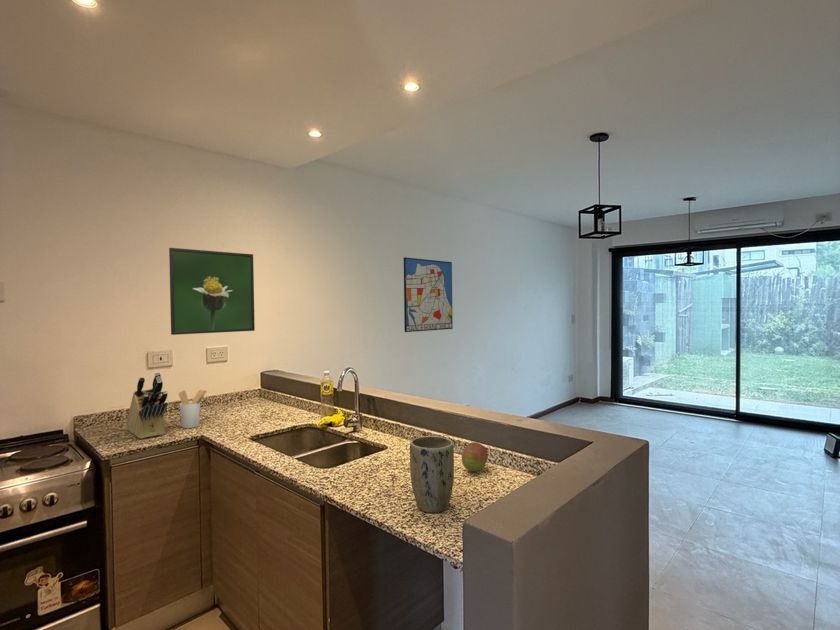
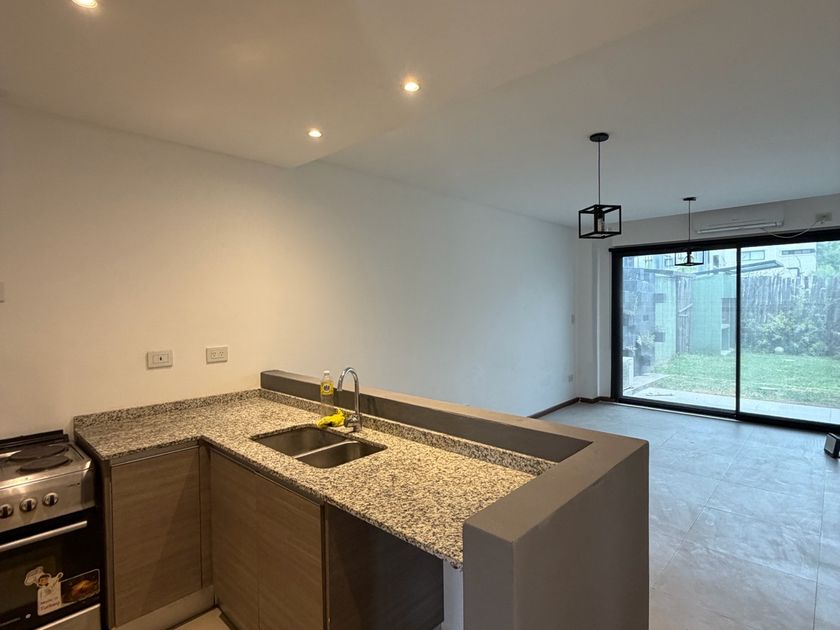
- fruit (474, 457)
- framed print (214, 292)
- wall art (429, 295)
- plant pot (432, 474)
- utensil holder (194, 407)
- knife block (146, 402)
